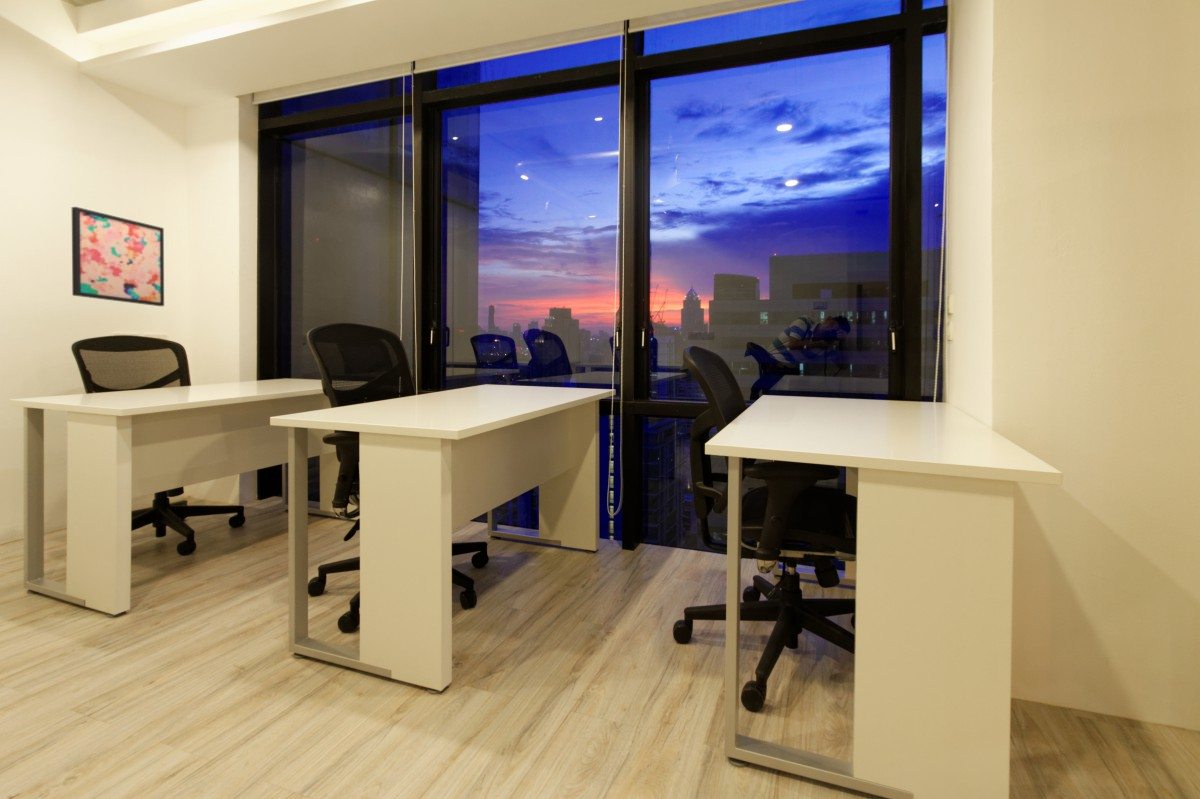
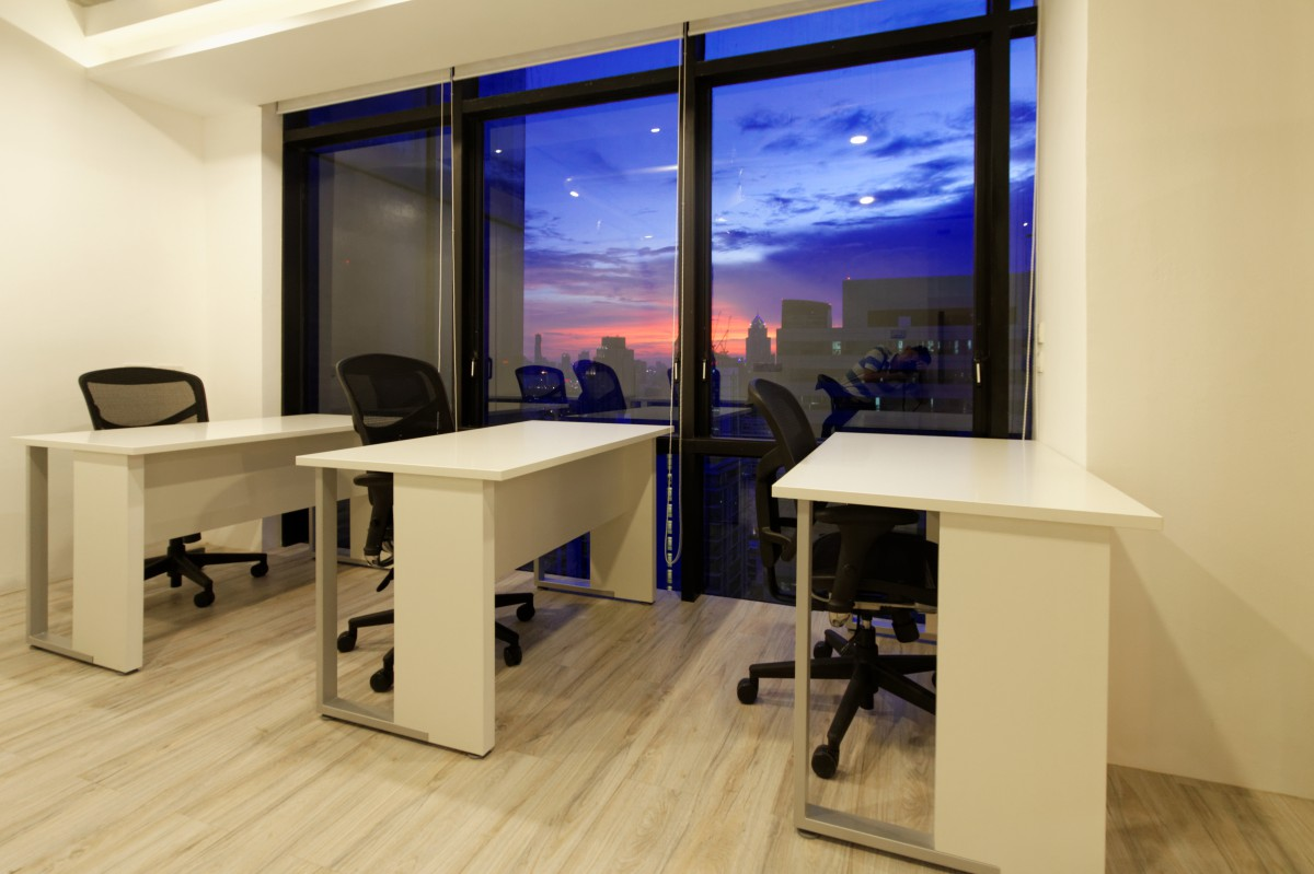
- wall art (120, 259)
